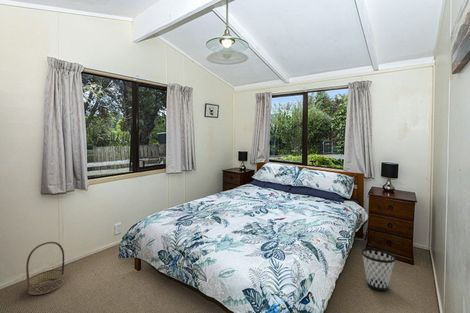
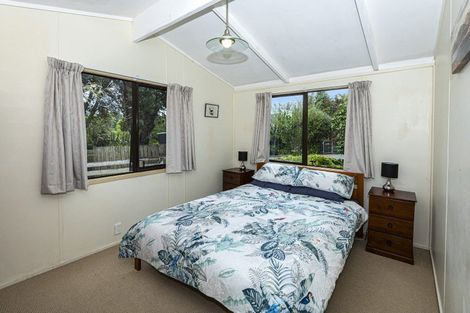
- basket (49, 270)
- wastebasket (377, 270)
